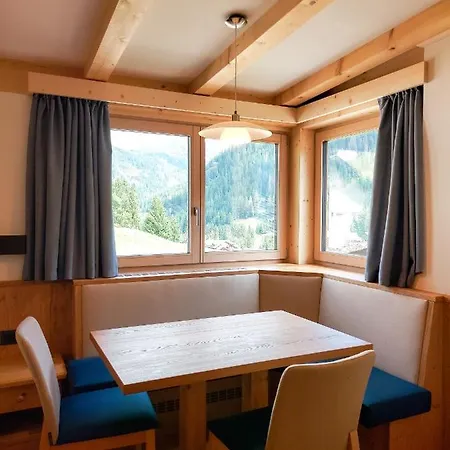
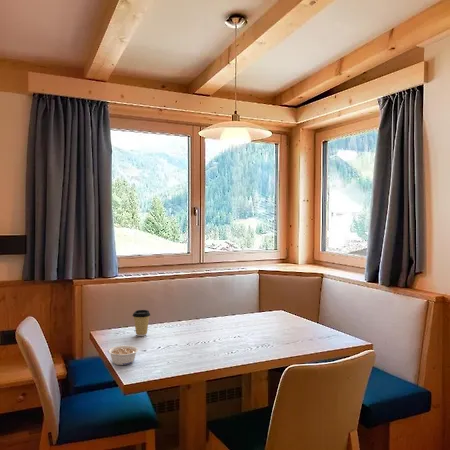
+ coffee cup (141, 323)
+ legume (123, 354)
